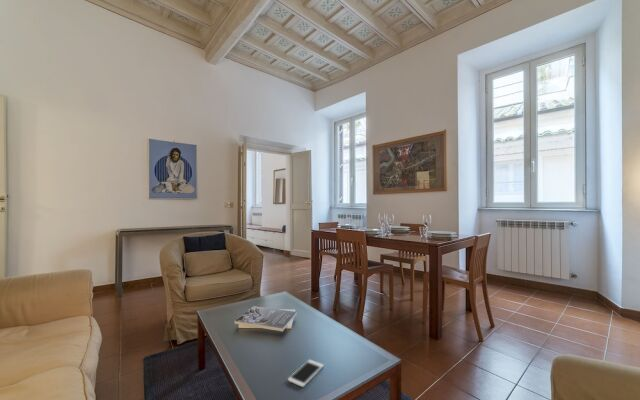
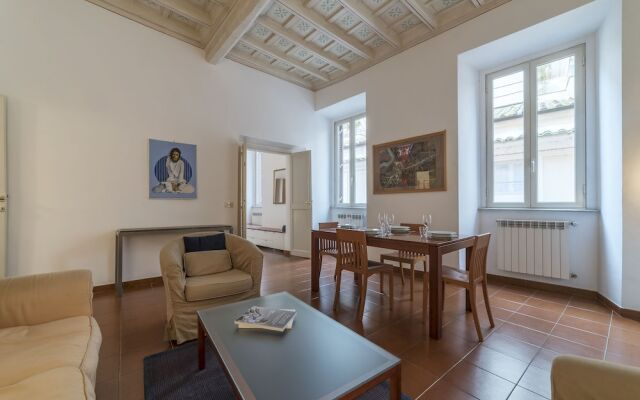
- cell phone (306, 372)
